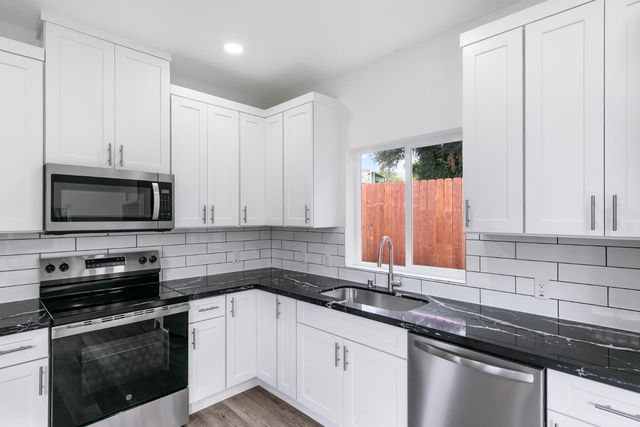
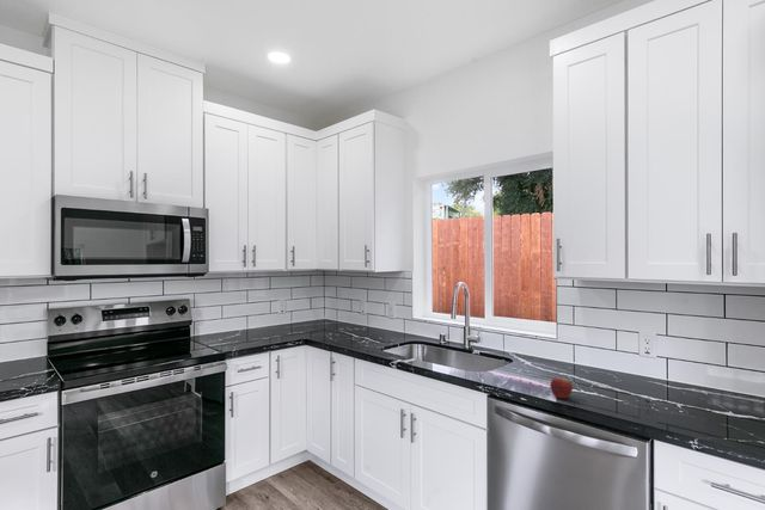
+ fruit (561, 387)
